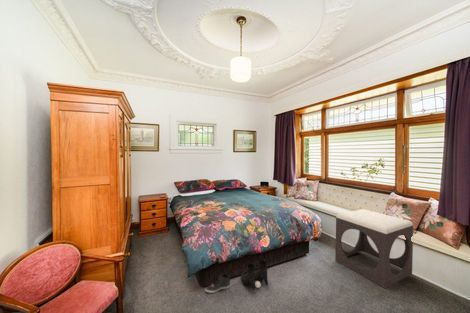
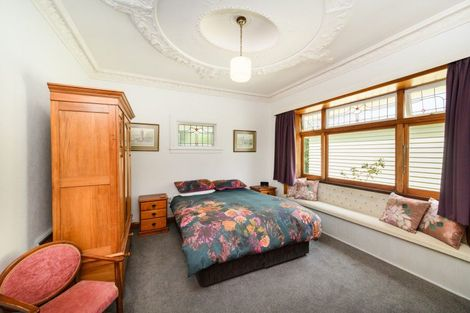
- sneaker (217, 282)
- footstool (372, 240)
- boots (254, 270)
